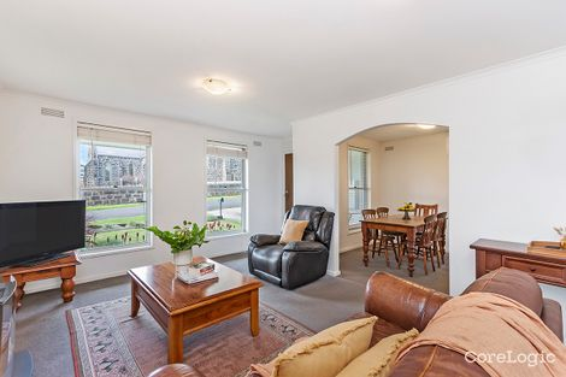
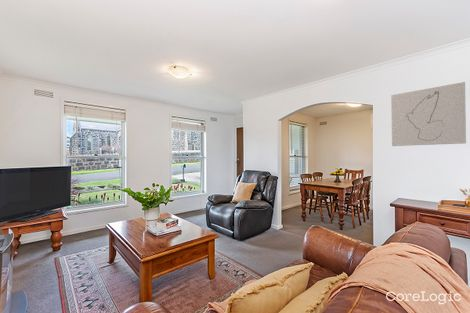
+ wall art (425, 117)
